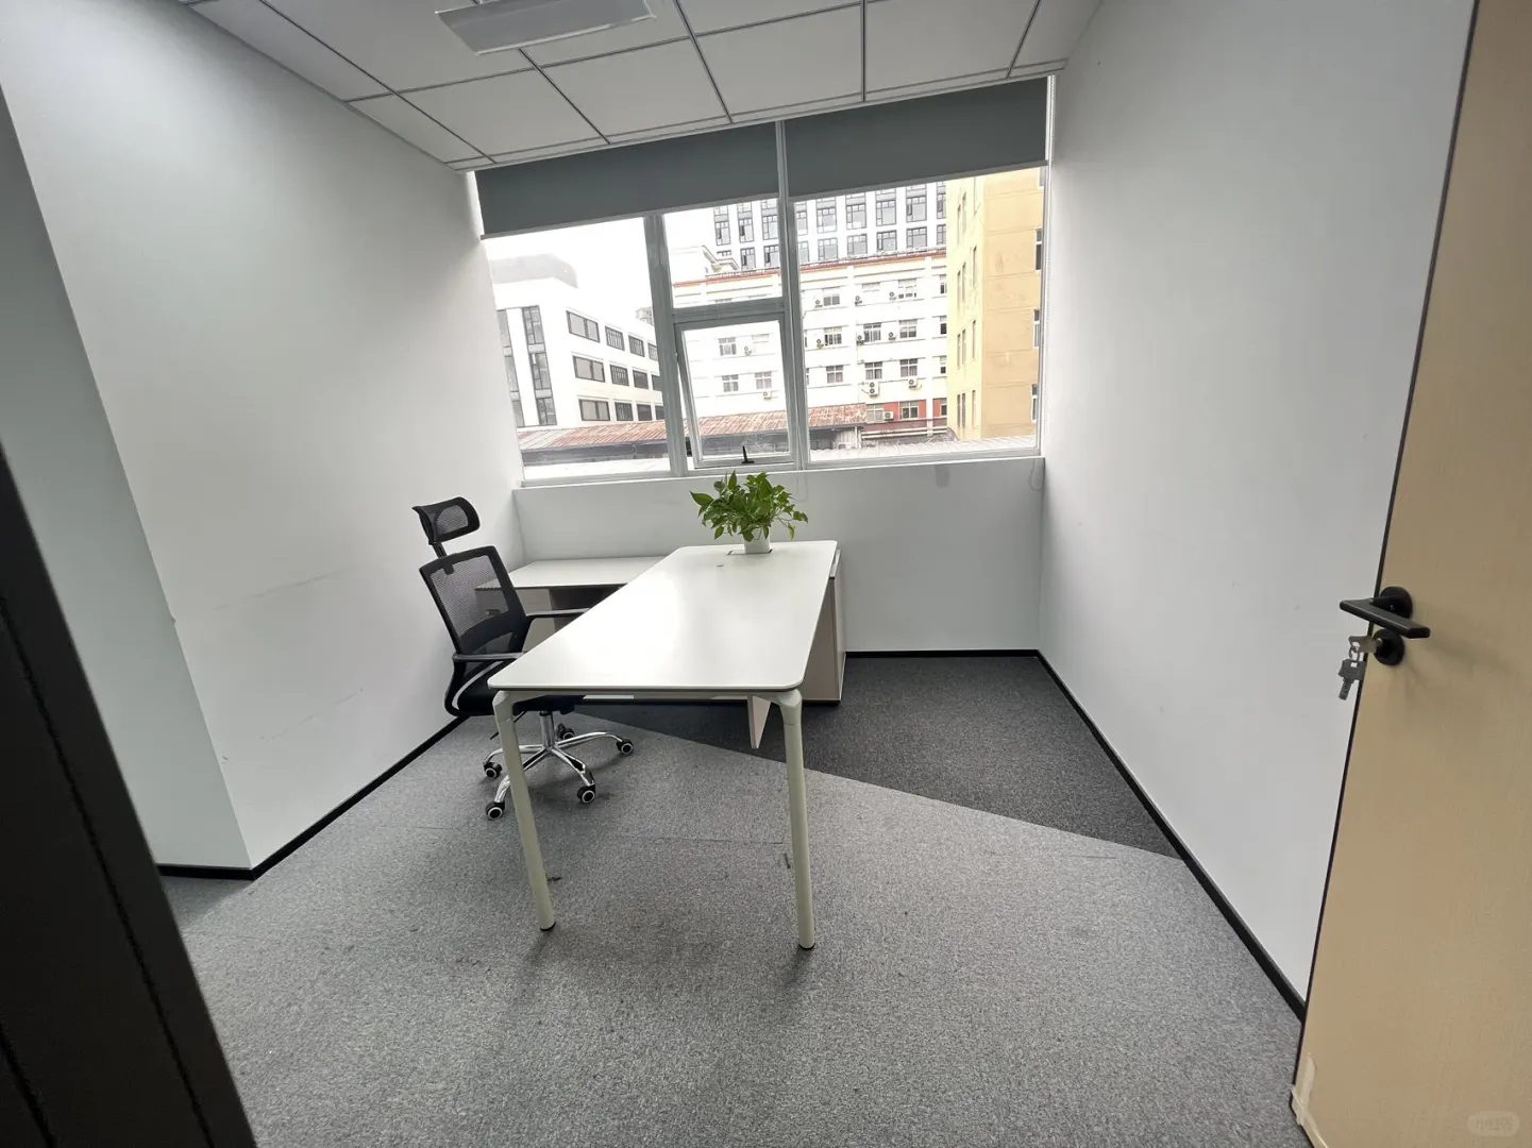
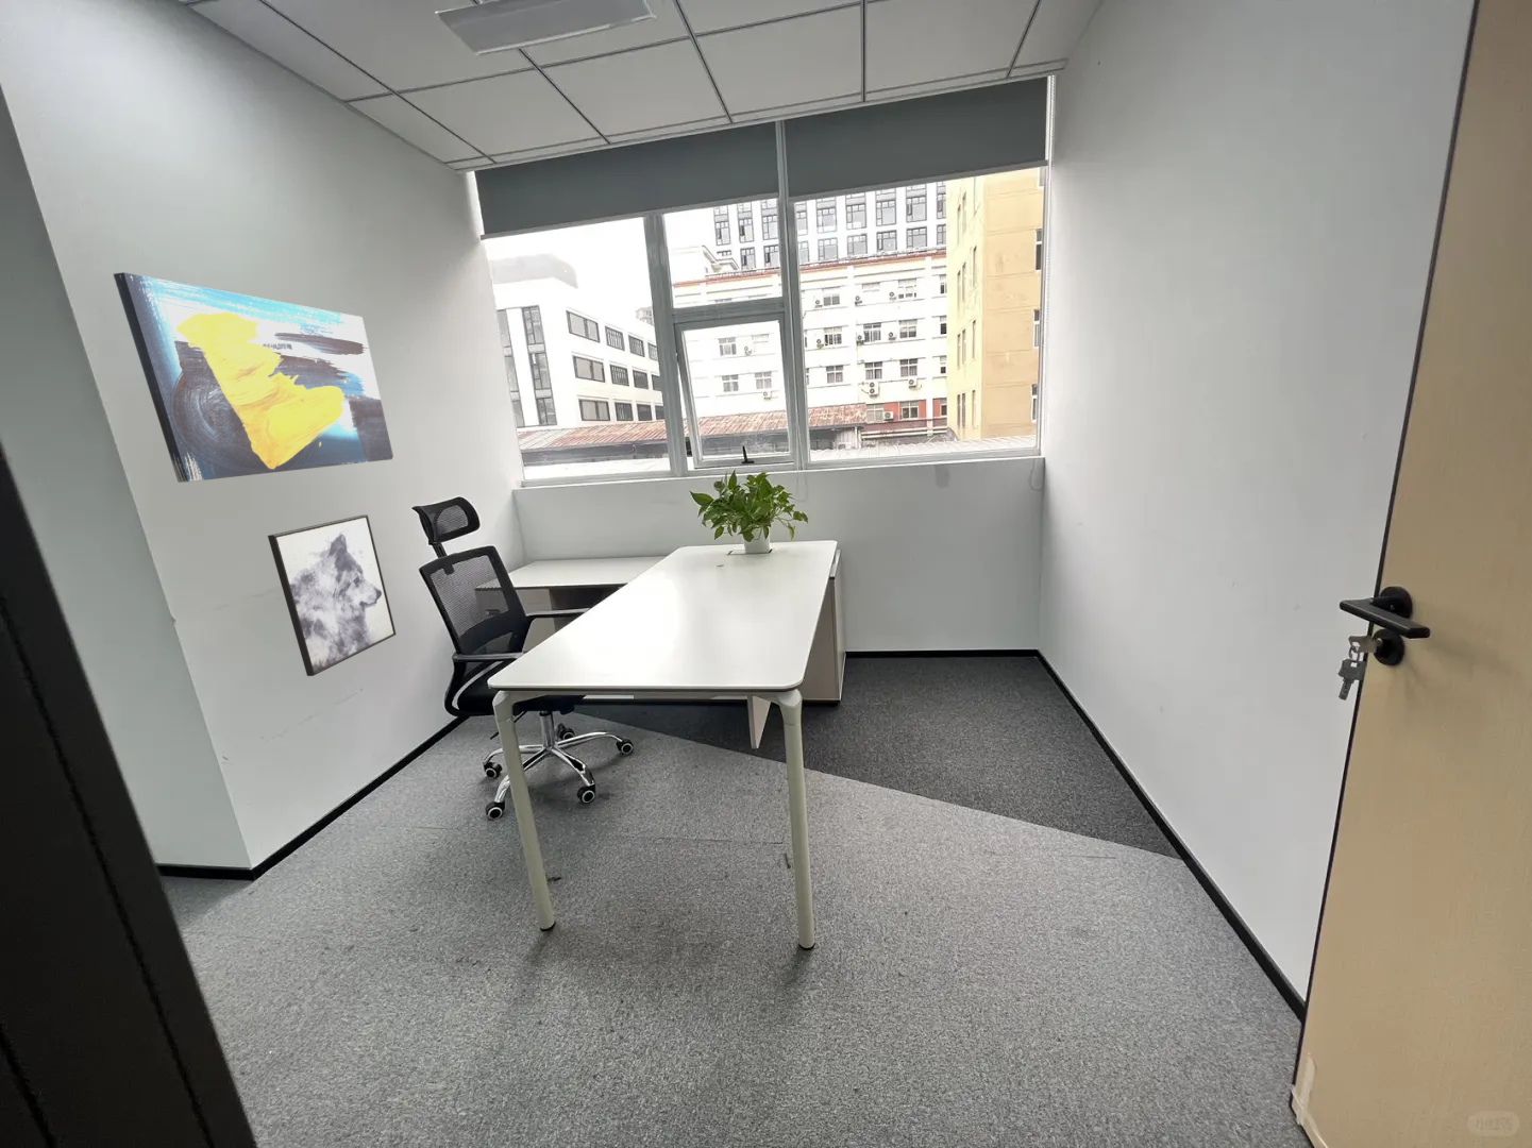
+ wall art (283, 387)
+ wall art (339, 590)
